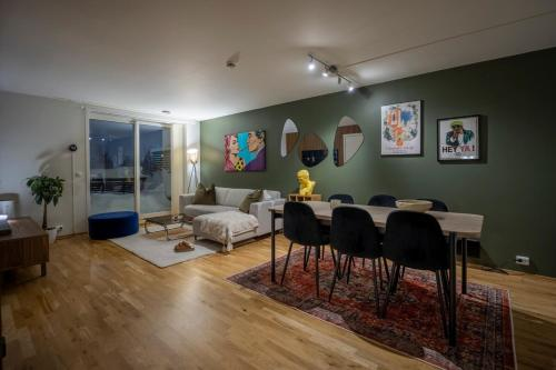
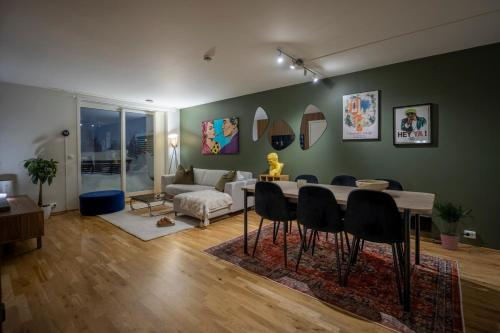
+ potted plant (452, 224)
